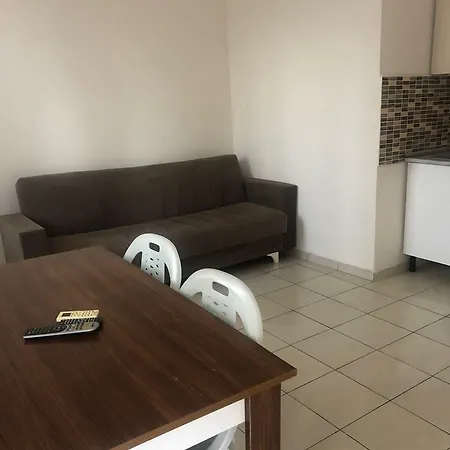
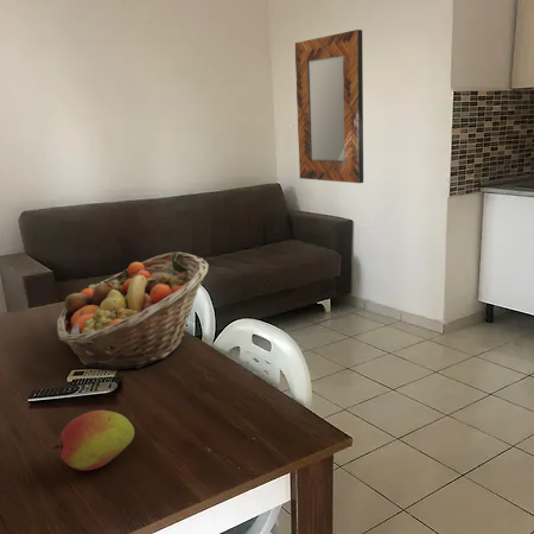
+ fruit basket (134, 305)
+ home mirror (328, 110)
+ fruit (94, 439)
